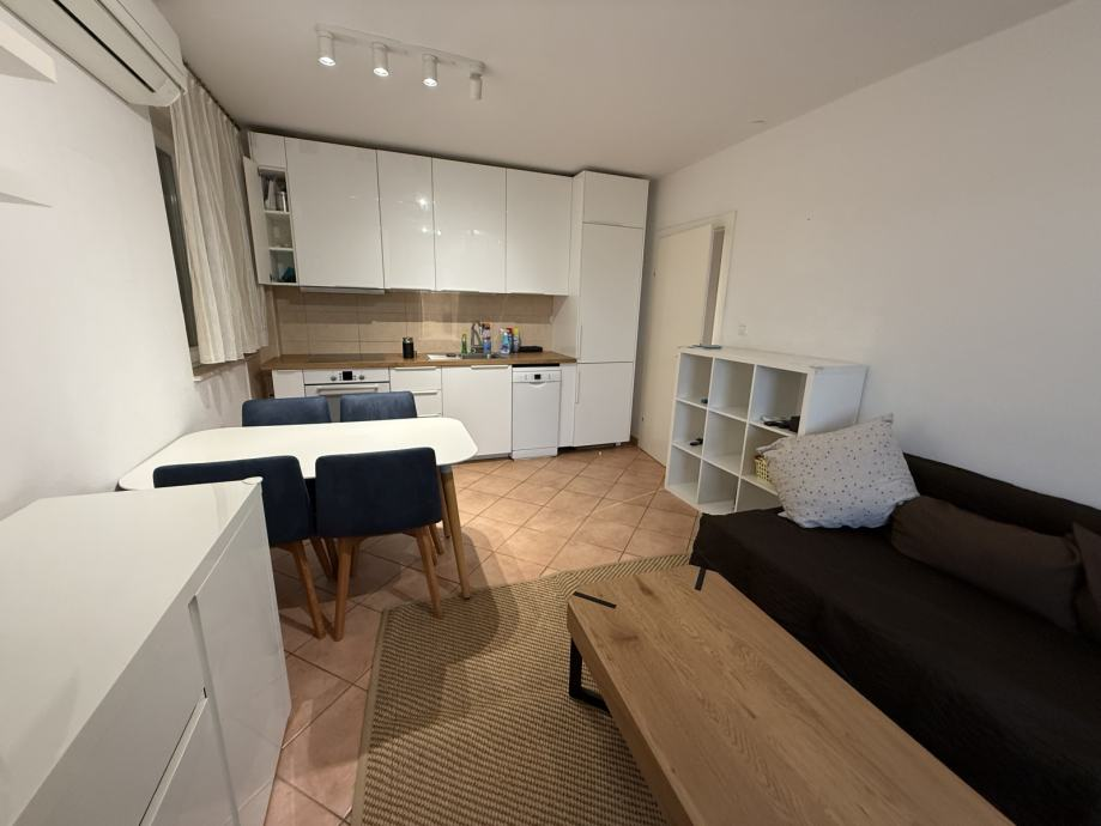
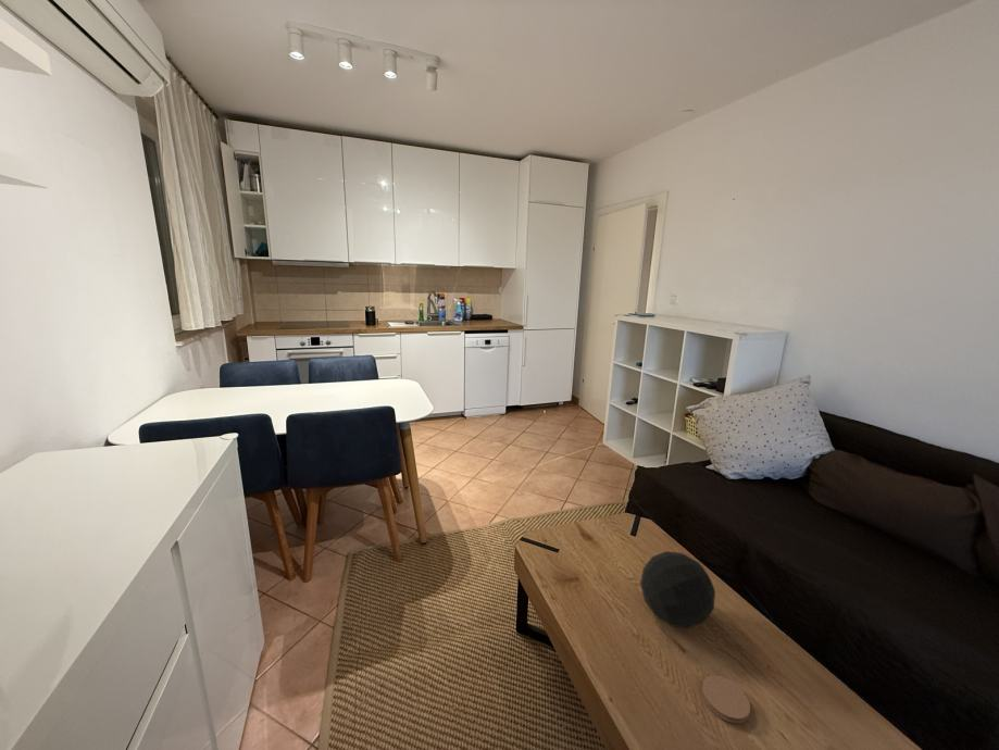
+ decorative orb (676, 588)
+ coaster (725, 698)
